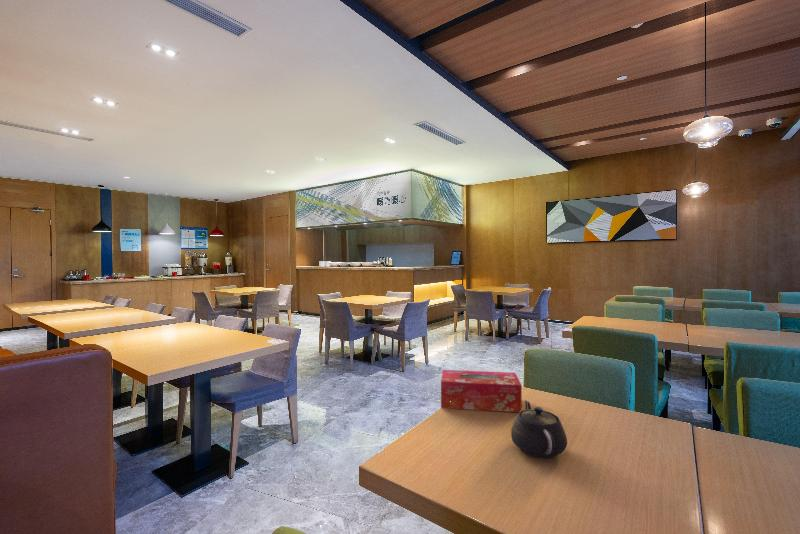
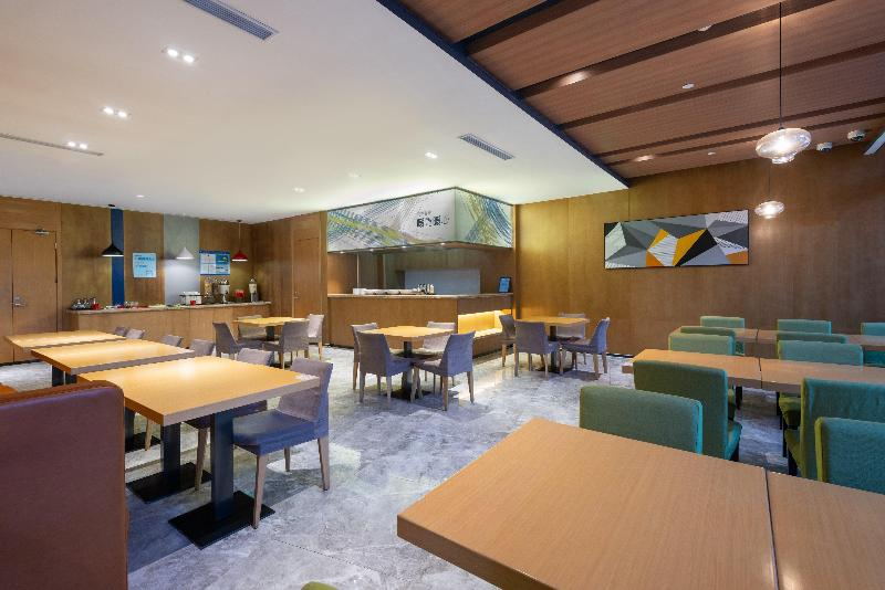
- teapot (537, 427)
- tissue box (479, 389)
